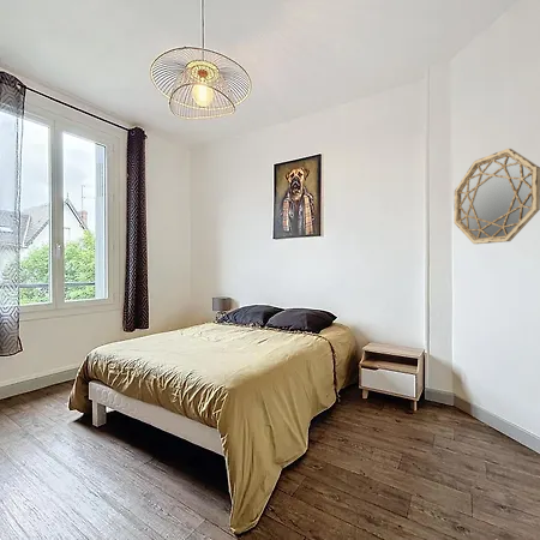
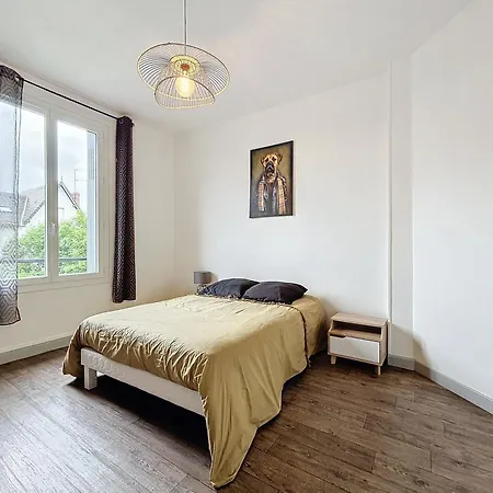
- home mirror (491, 198)
